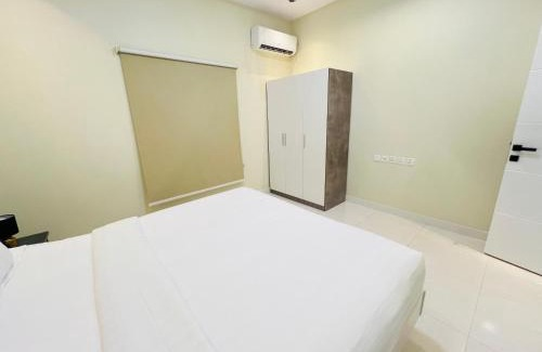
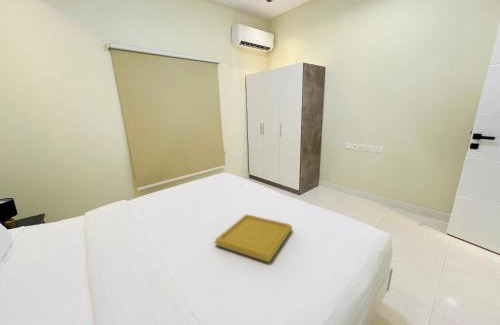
+ serving tray (255, 234)
